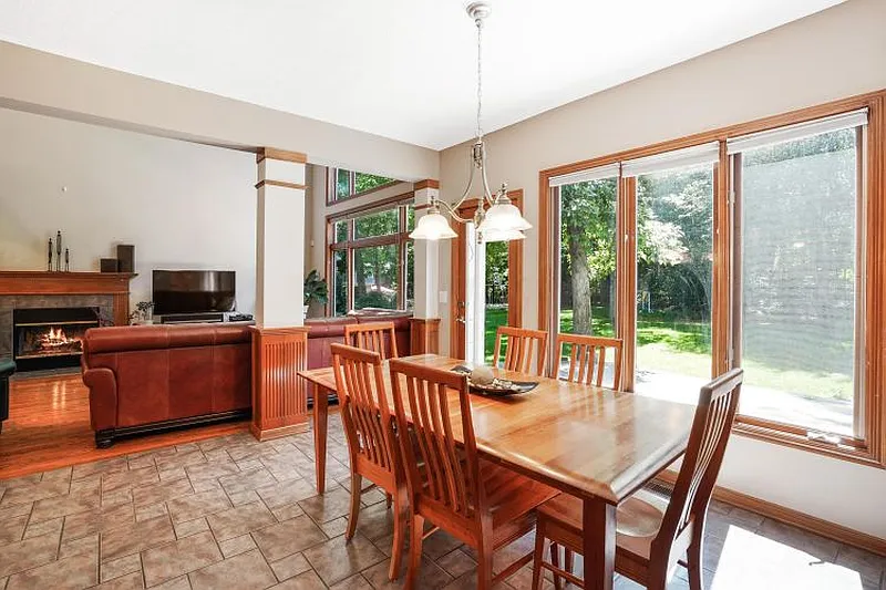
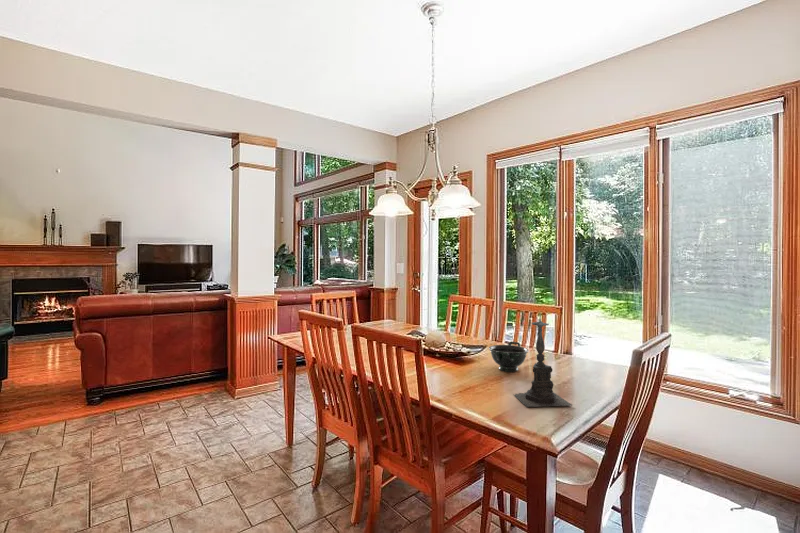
+ candle holder (540, 354)
+ bowl (508, 357)
